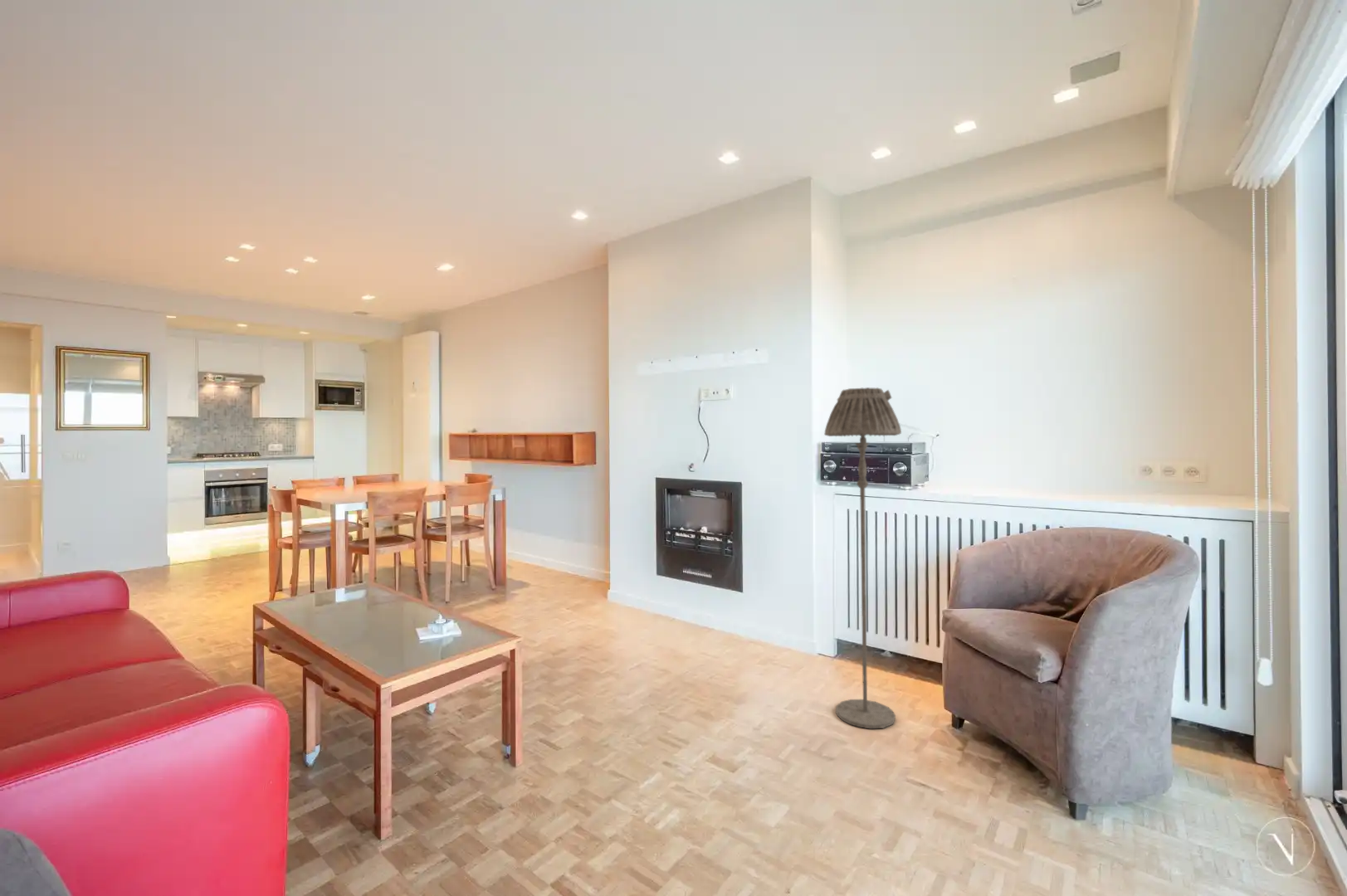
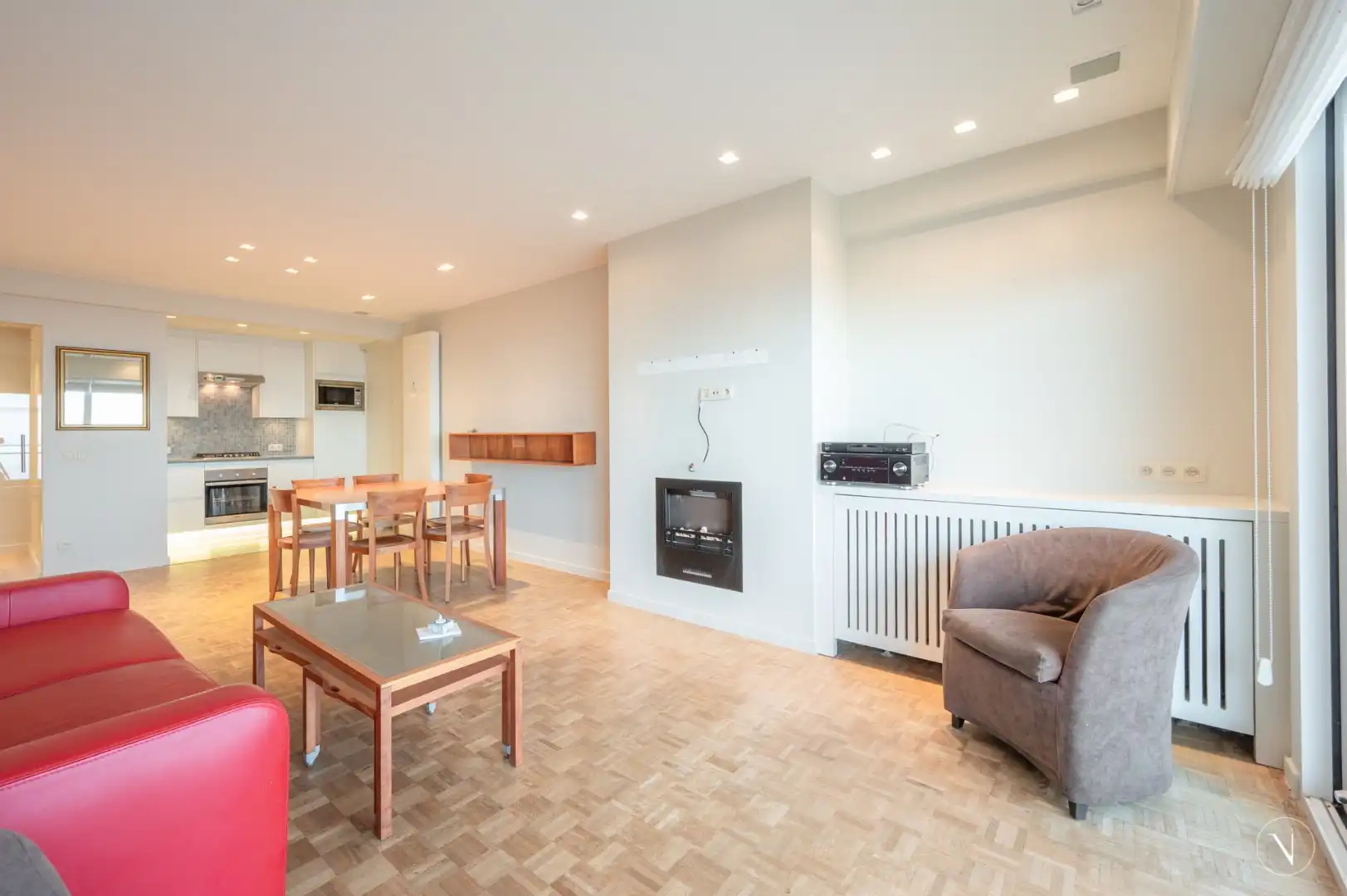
- floor lamp (863, 552)
